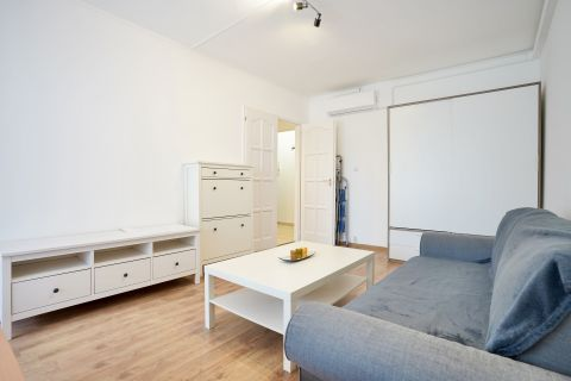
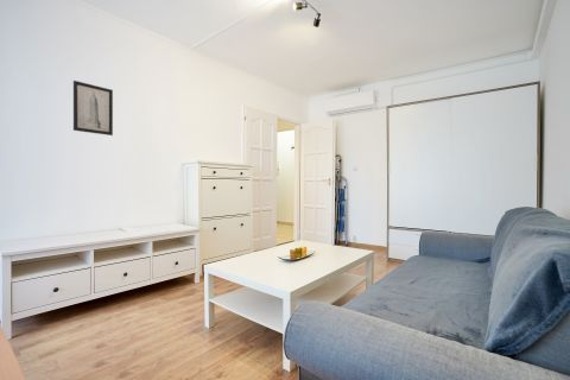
+ wall art (94, 109)
